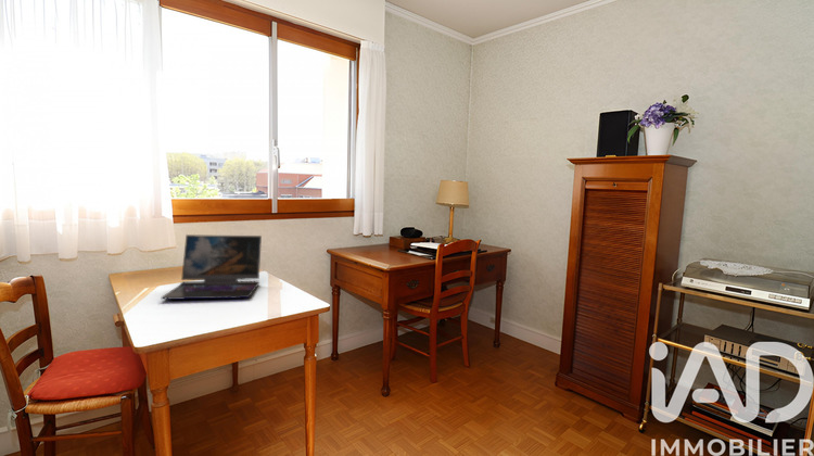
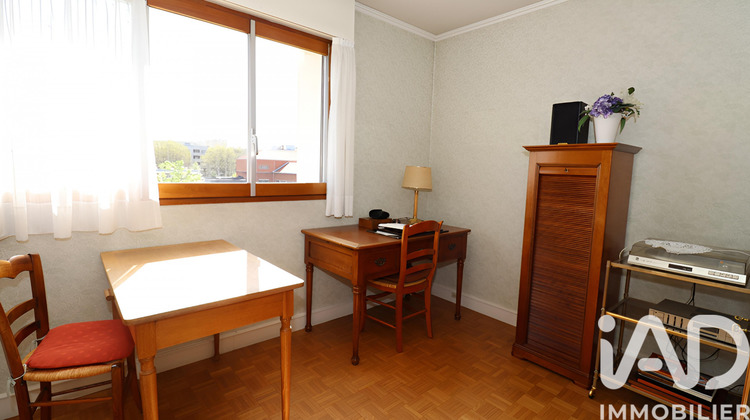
- laptop (216, 265)
